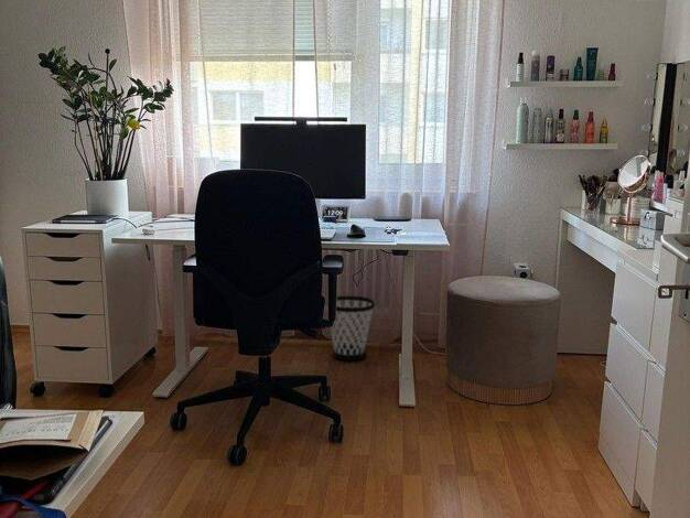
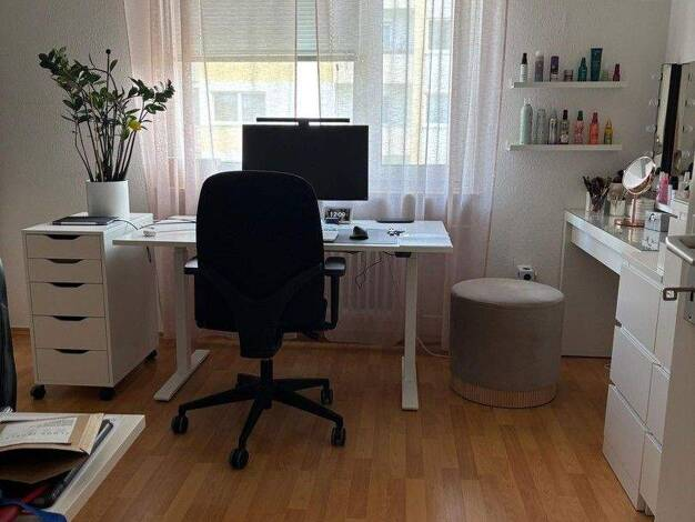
- wastebasket (349, 330)
